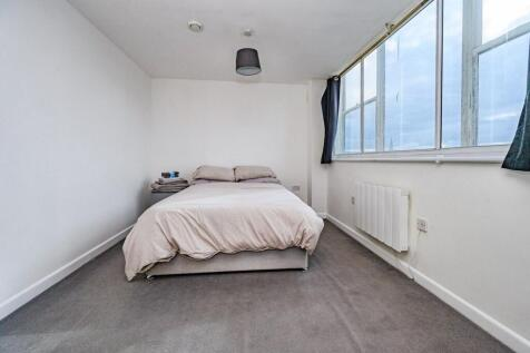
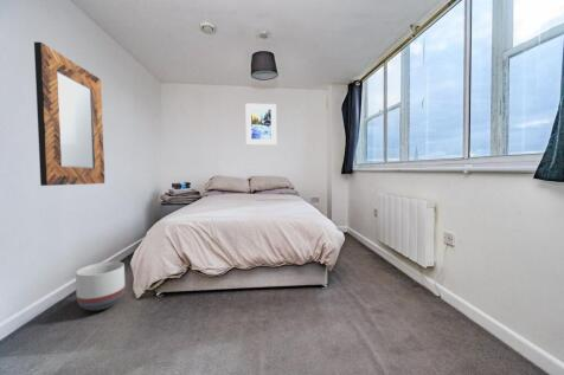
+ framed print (261, 124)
+ home mirror (75, 124)
+ planter (101, 286)
